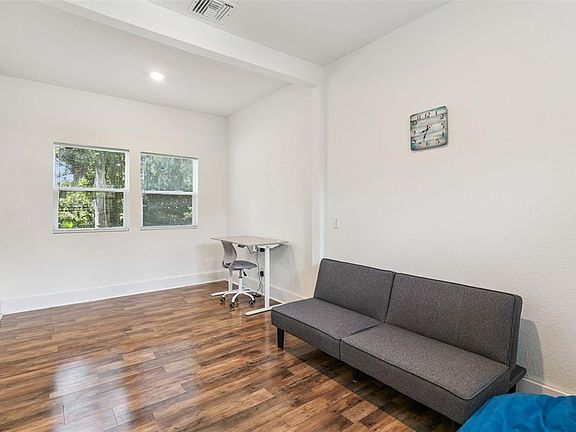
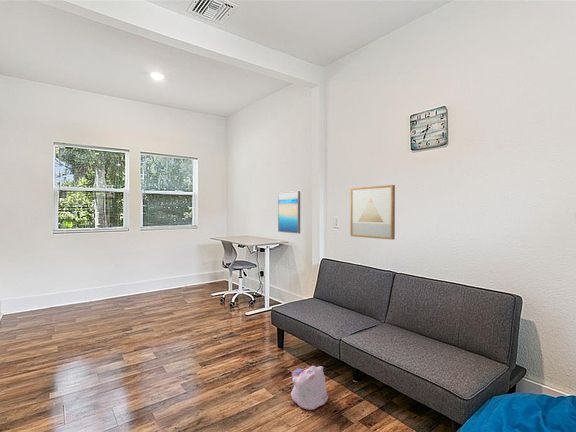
+ plush toy (308, 382)
+ wall art (371, 212)
+ wall art (288, 212)
